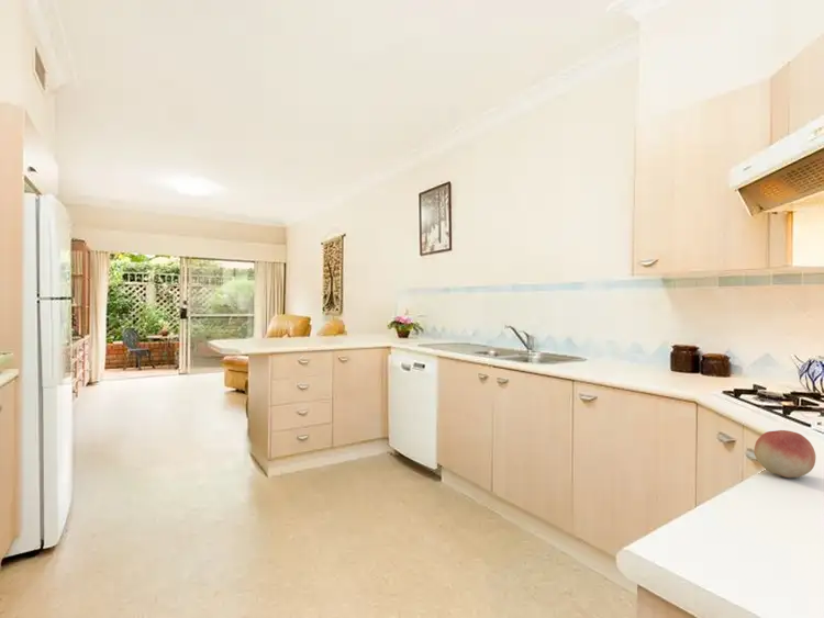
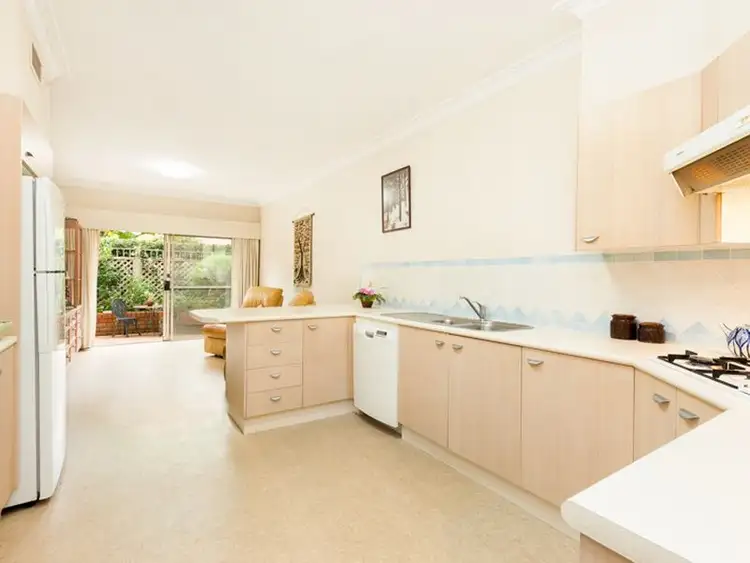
- fruit (782, 452)
